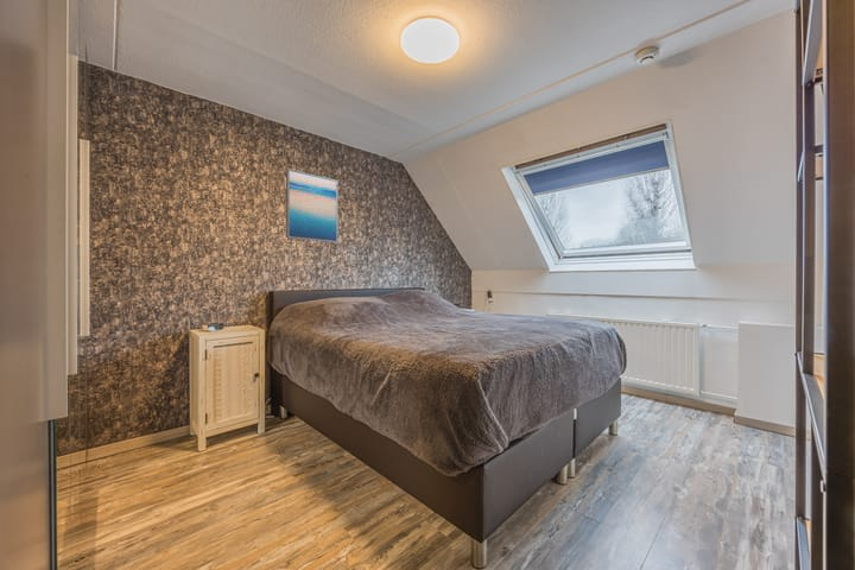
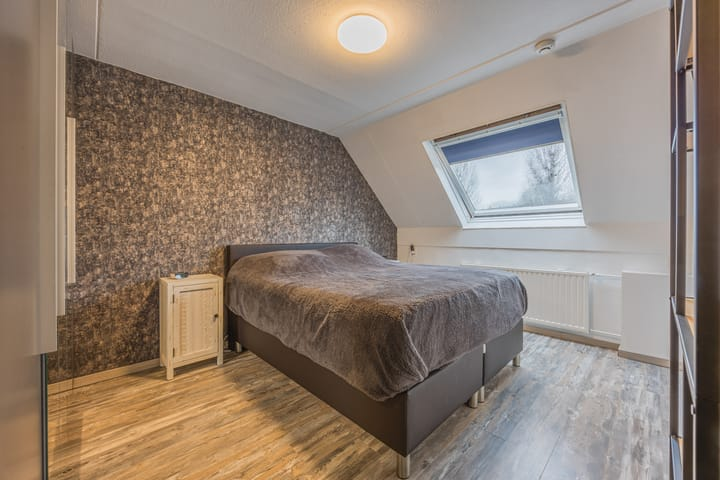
- wall art (312, 207)
